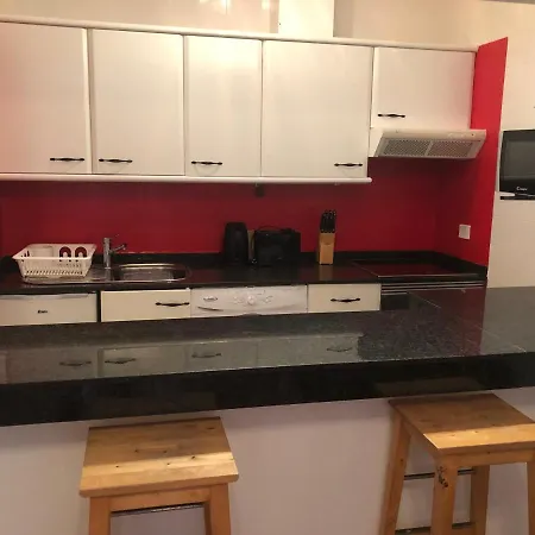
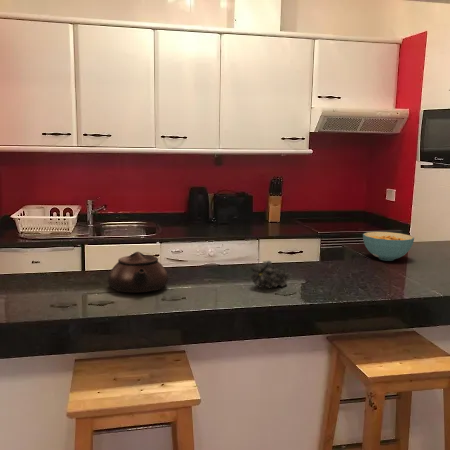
+ fruit (272, 274)
+ teapot (139, 269)
+ cereal bowl (387, 247)
